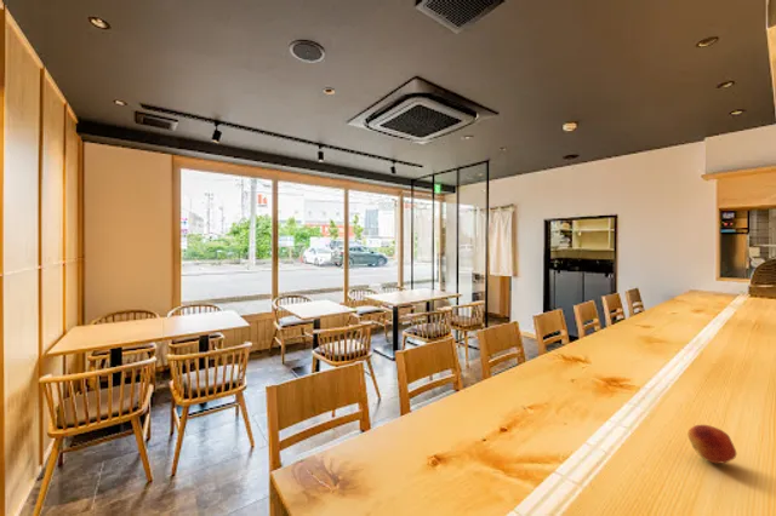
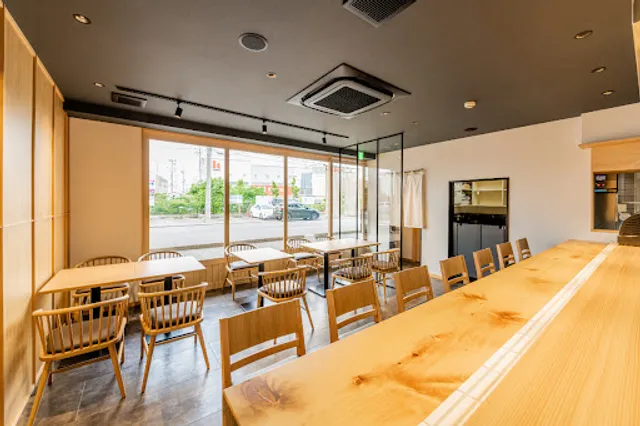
- fruit (711, 443)
